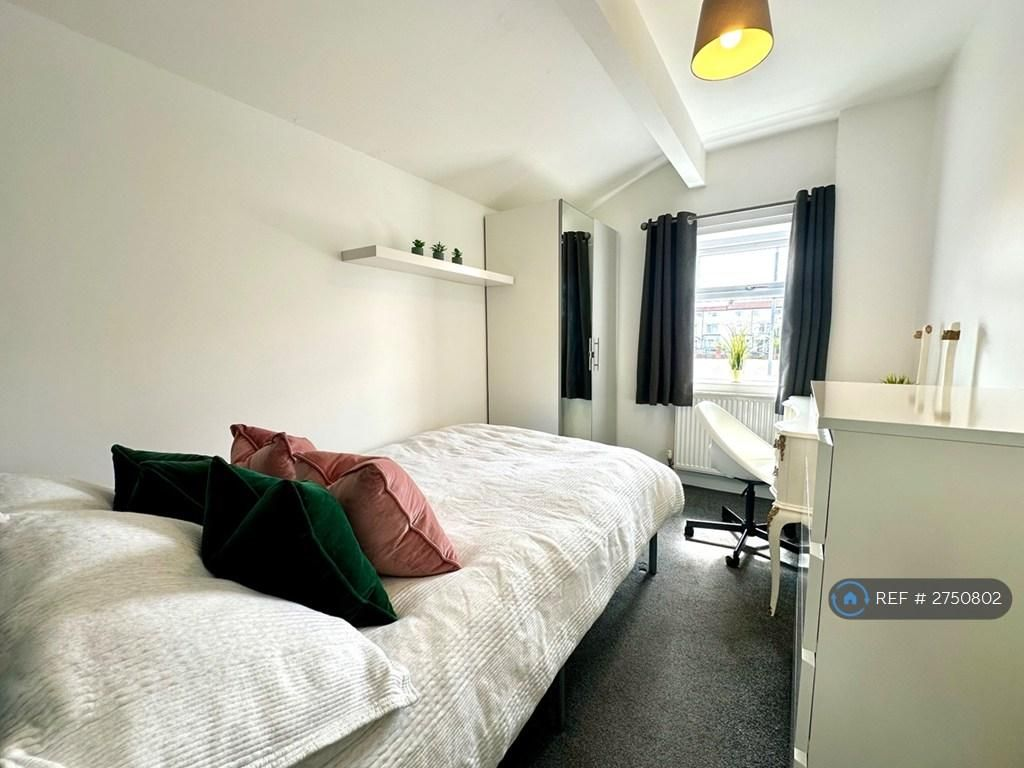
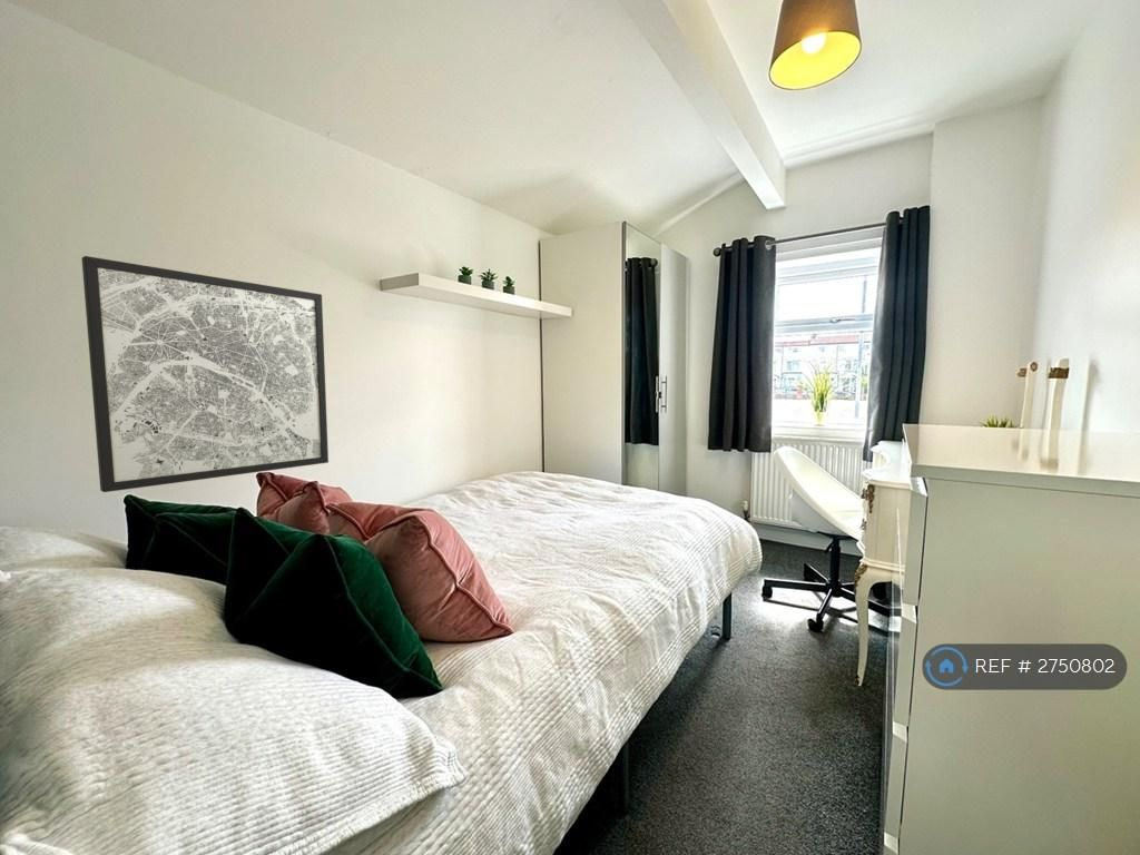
+ wall art (227, 377)
